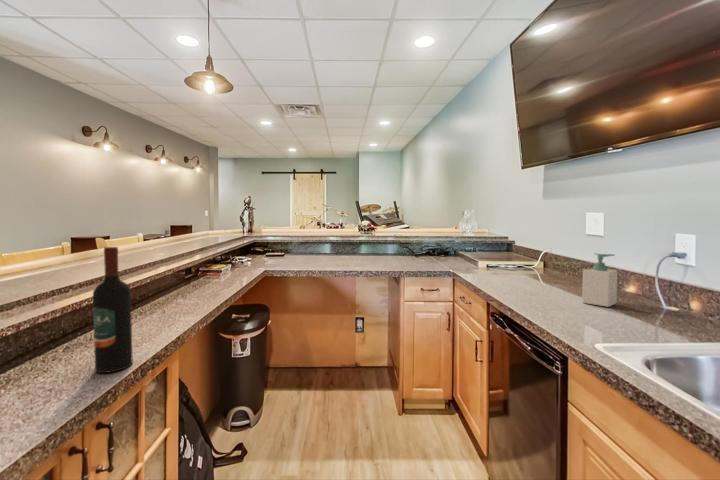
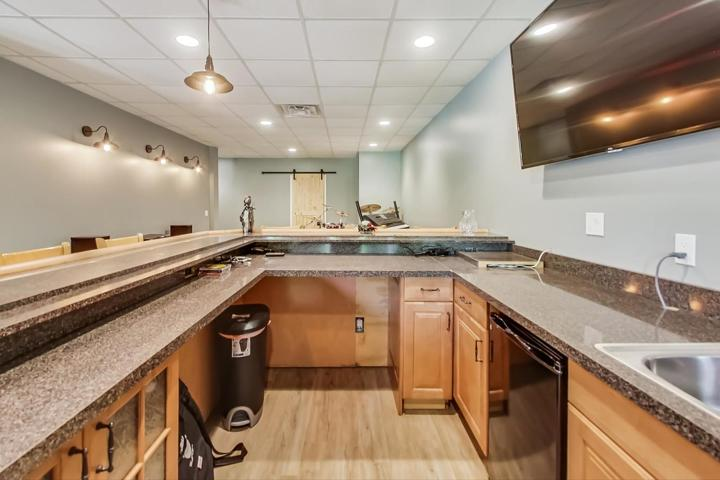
- wine bottle (112, 307)
- soap bottle (600, 278)
